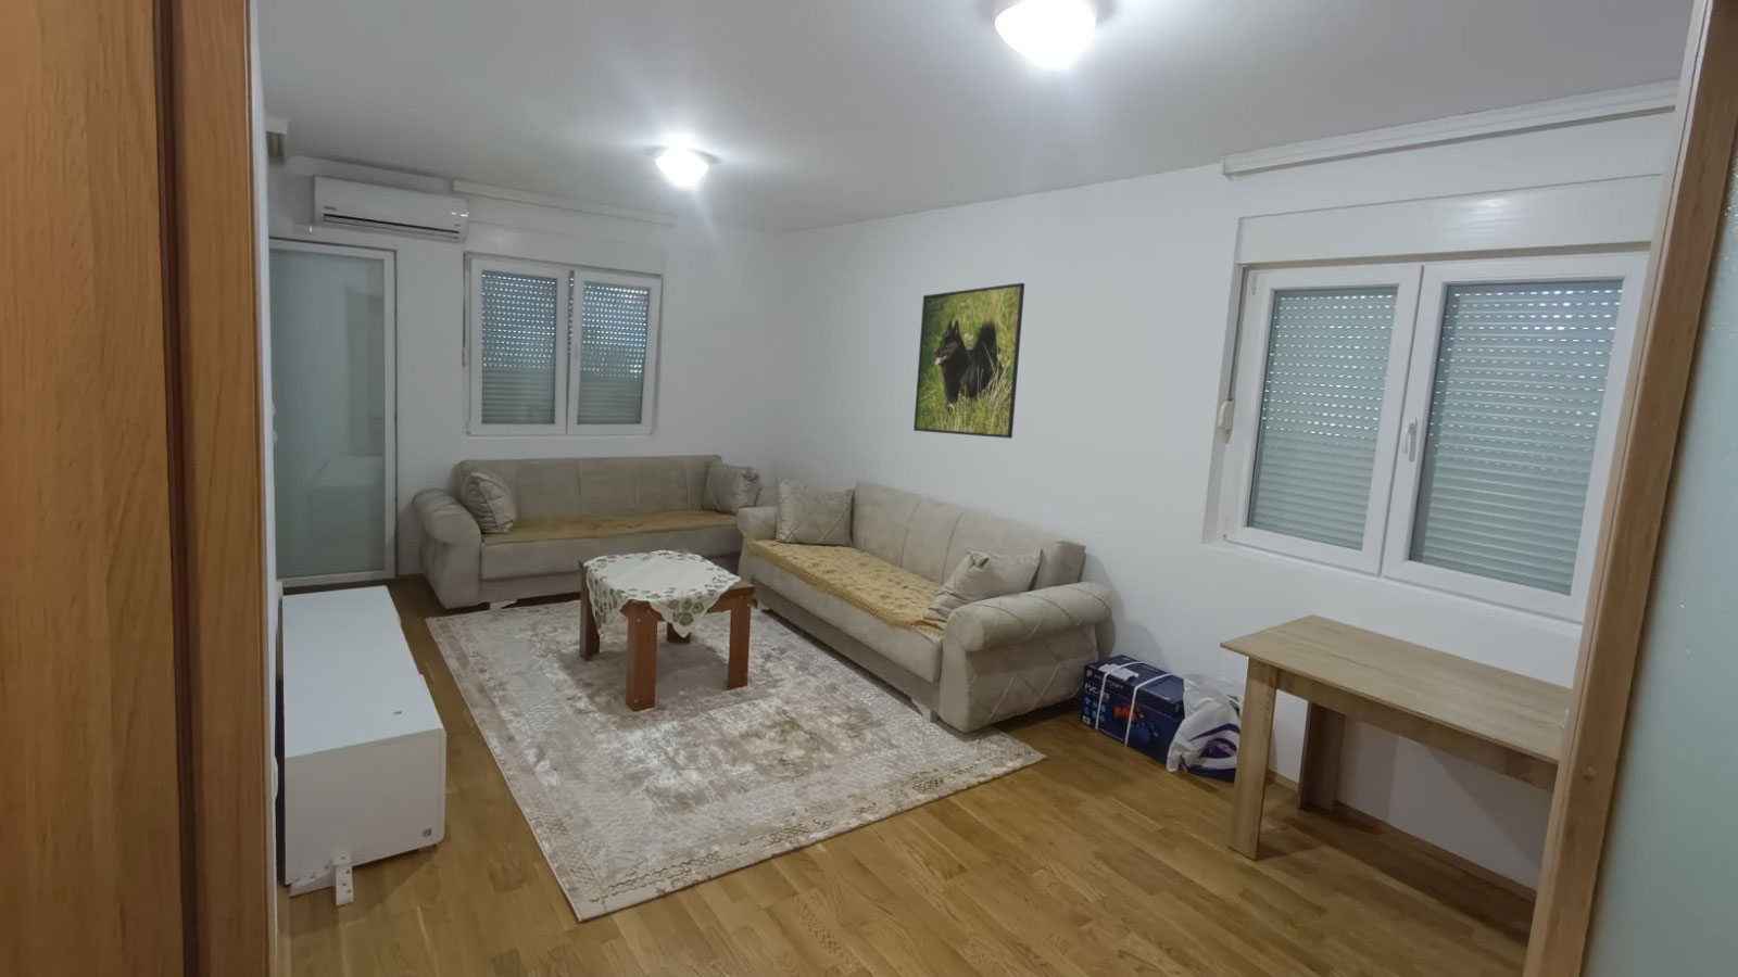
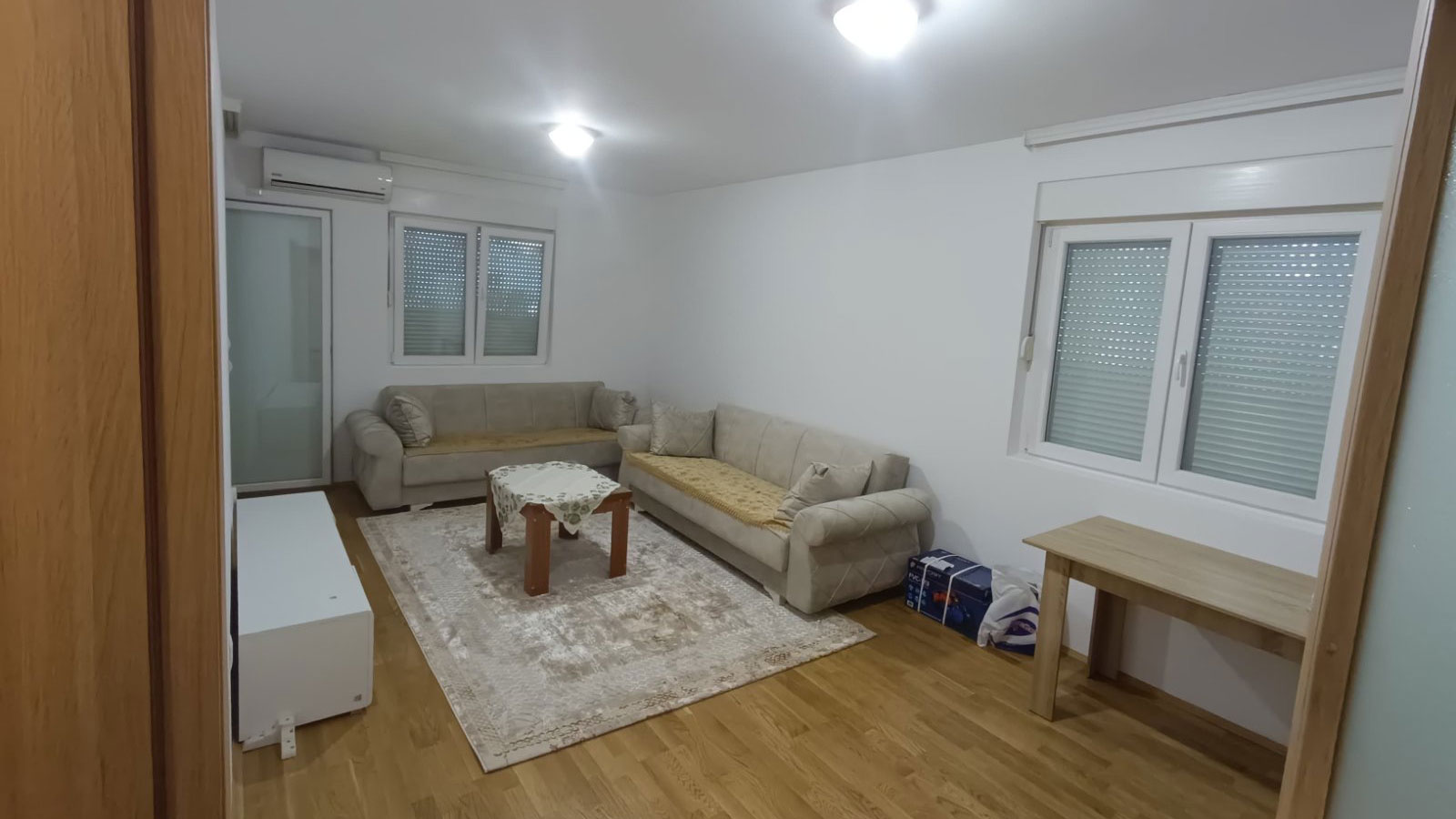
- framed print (964, 361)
